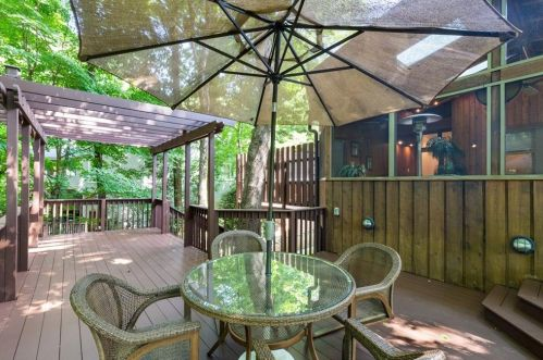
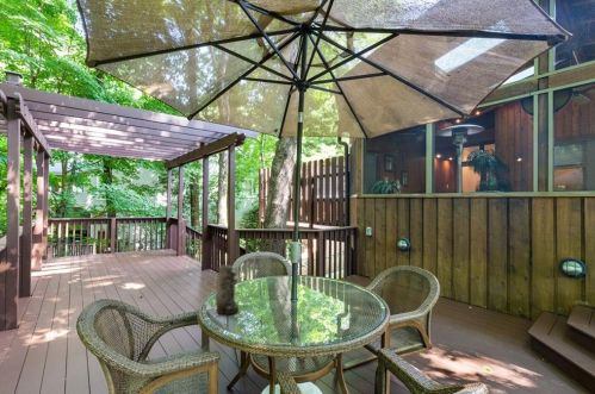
+ vase (227, 288)
